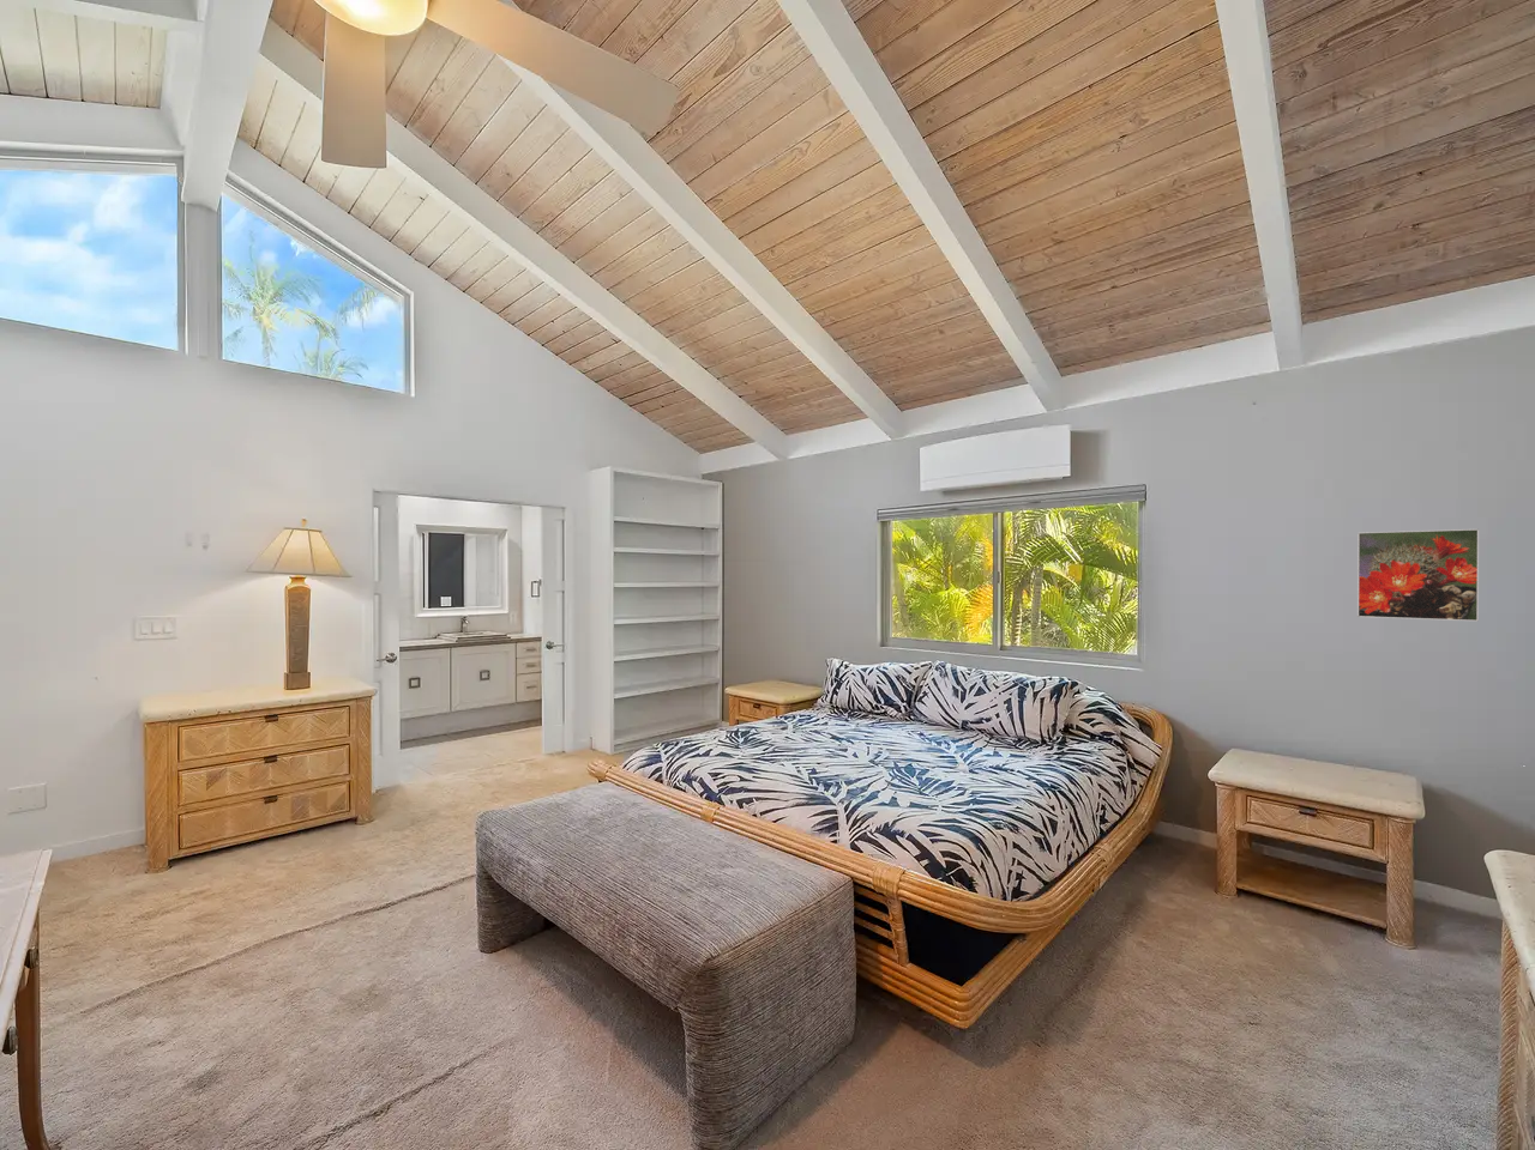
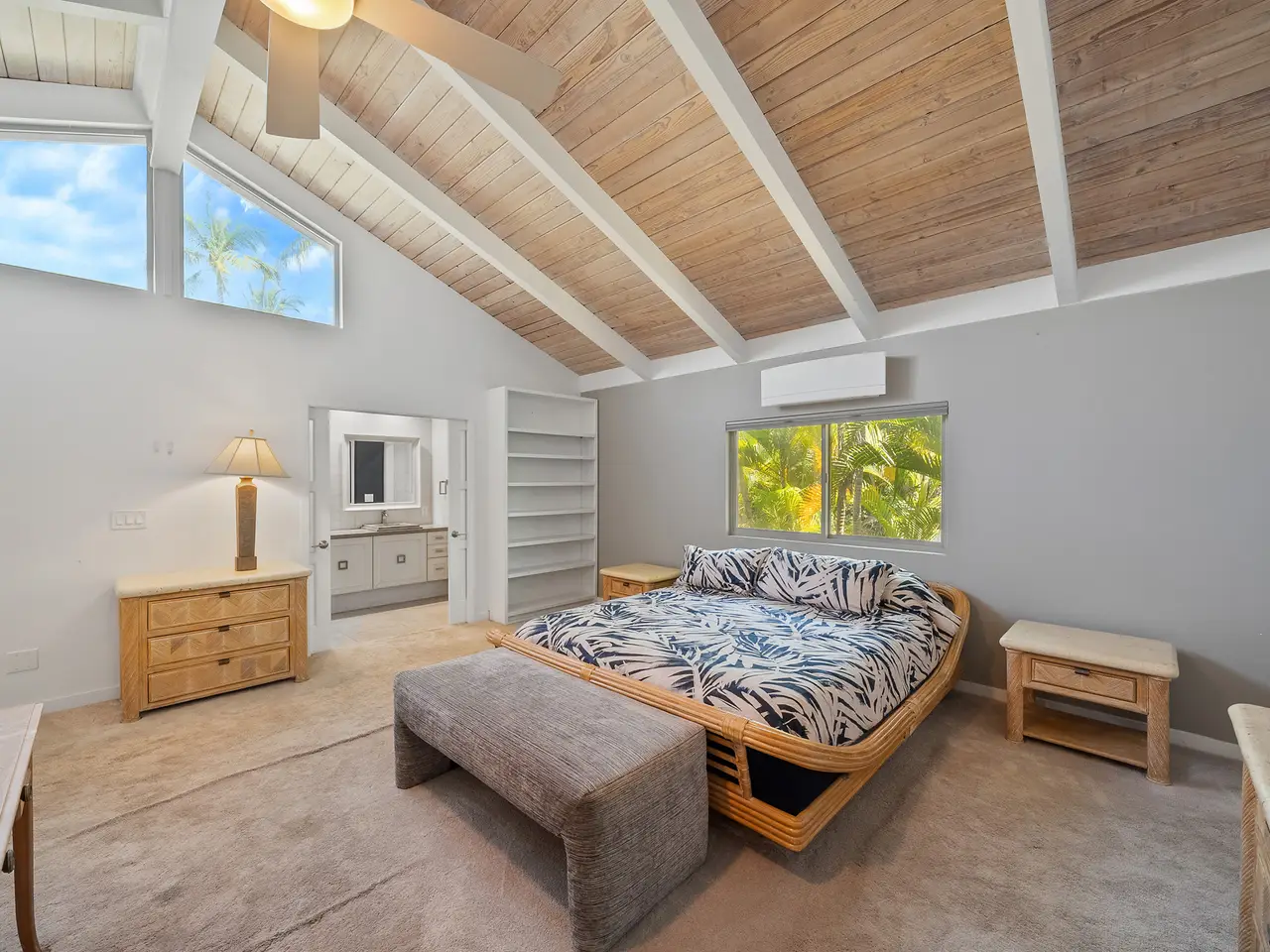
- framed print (1415, 574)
